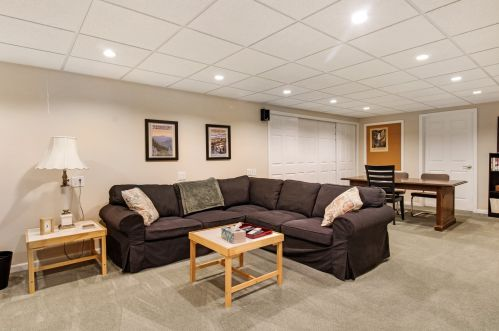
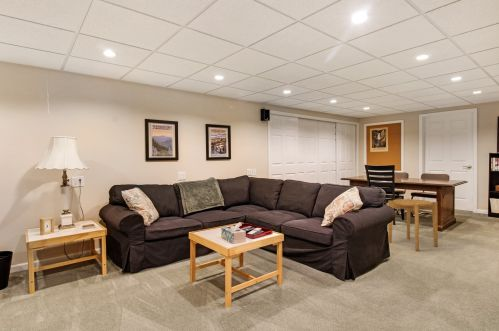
+ side table (409, 222)
